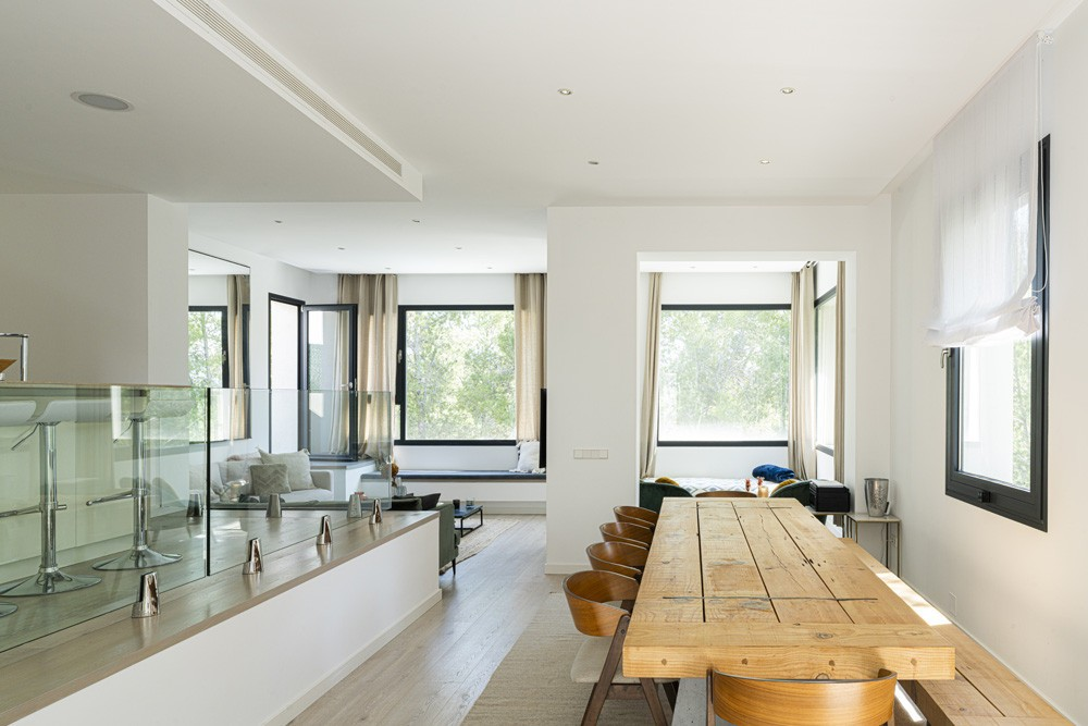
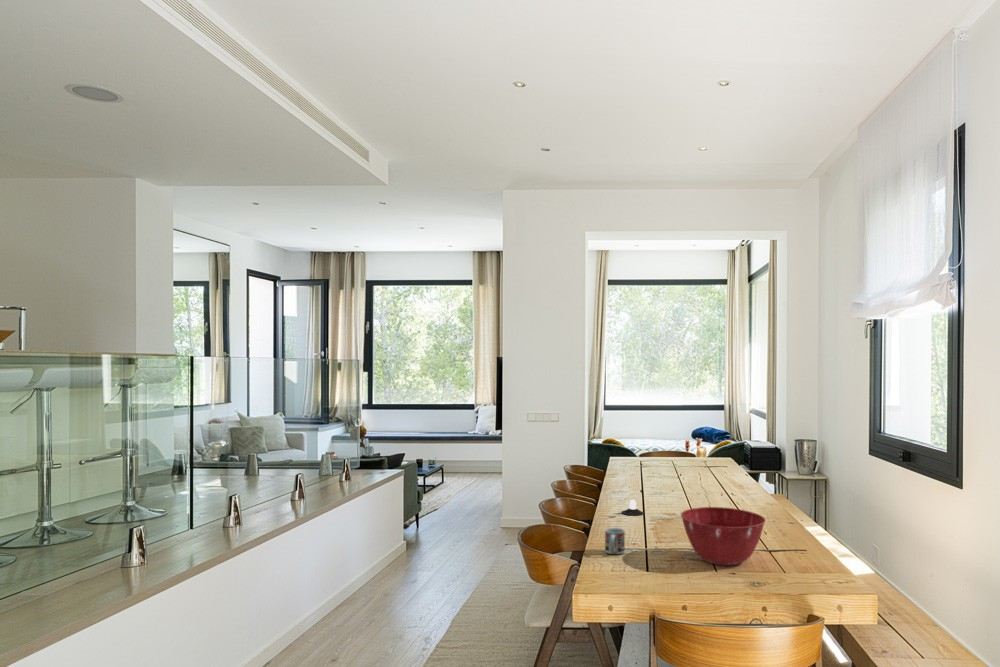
+ candle (632, 506)
+ mixing bowl (722, 538)
+ cup (614, 541)
